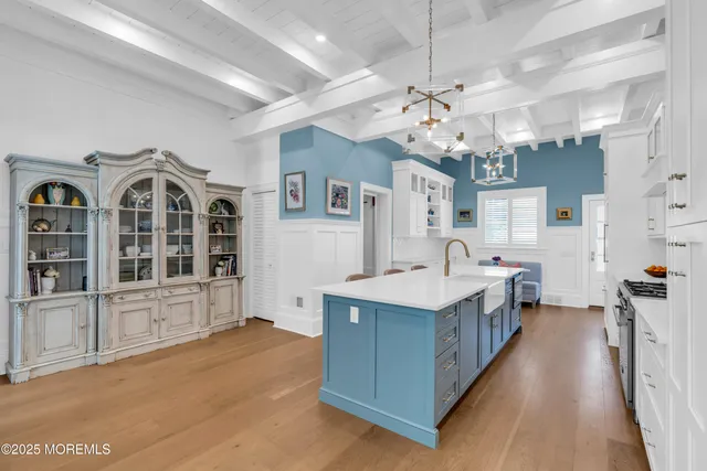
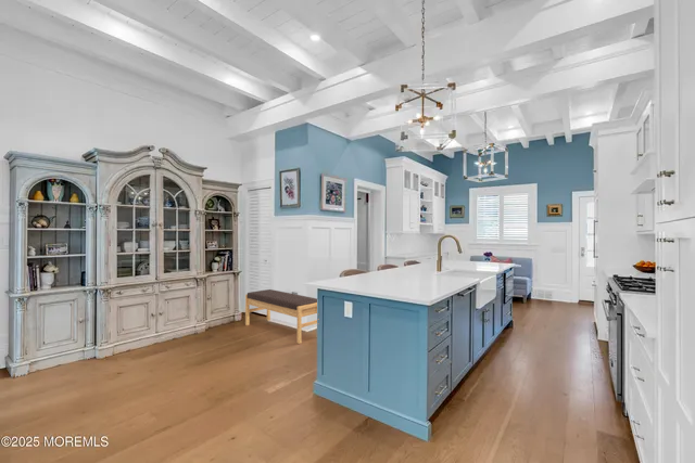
+ bench (281, 312)
